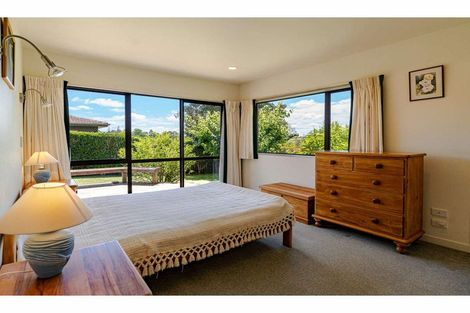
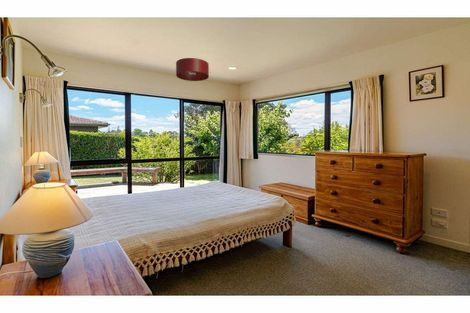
+ ceiling light fixture (192, 70)
